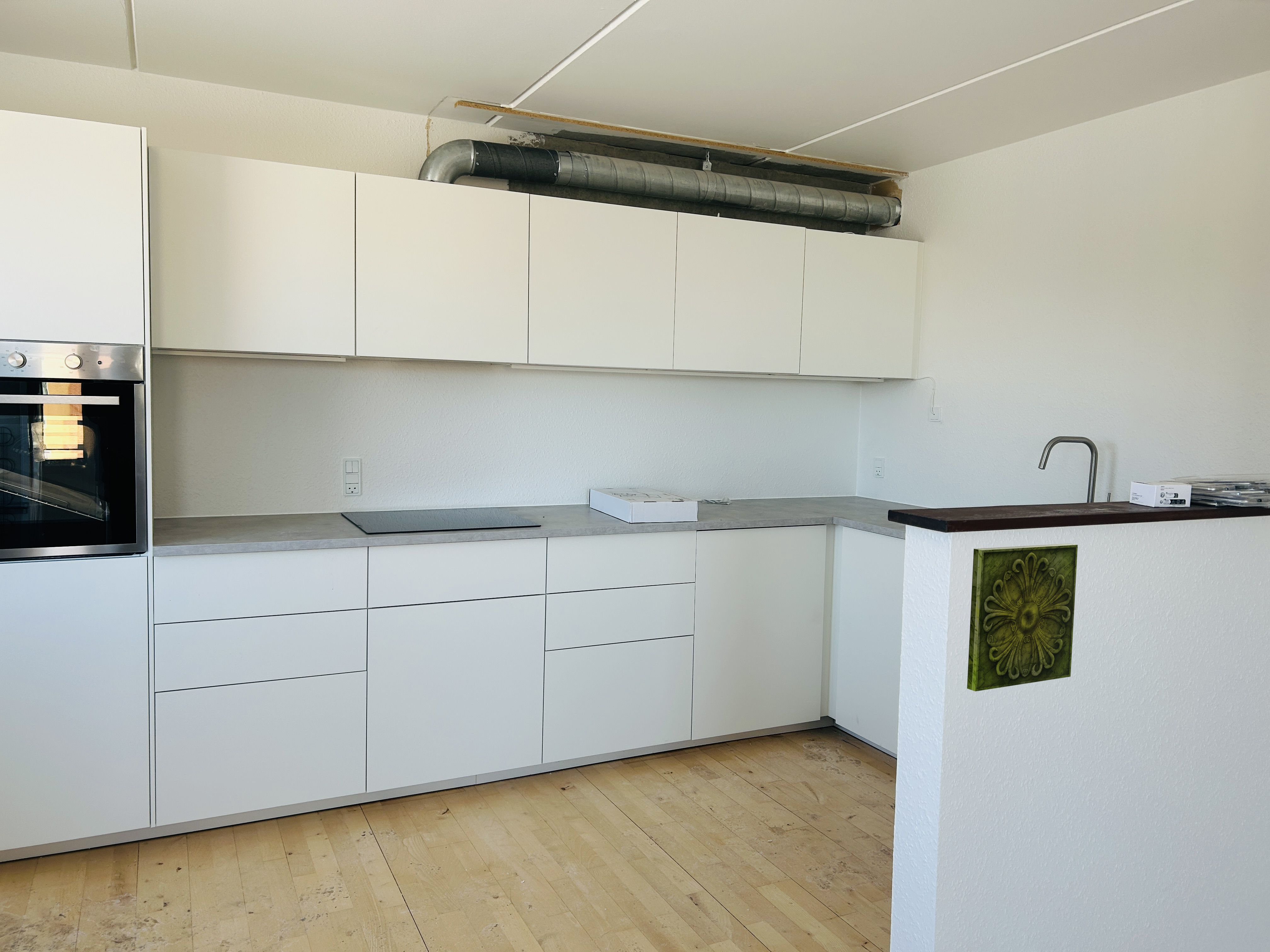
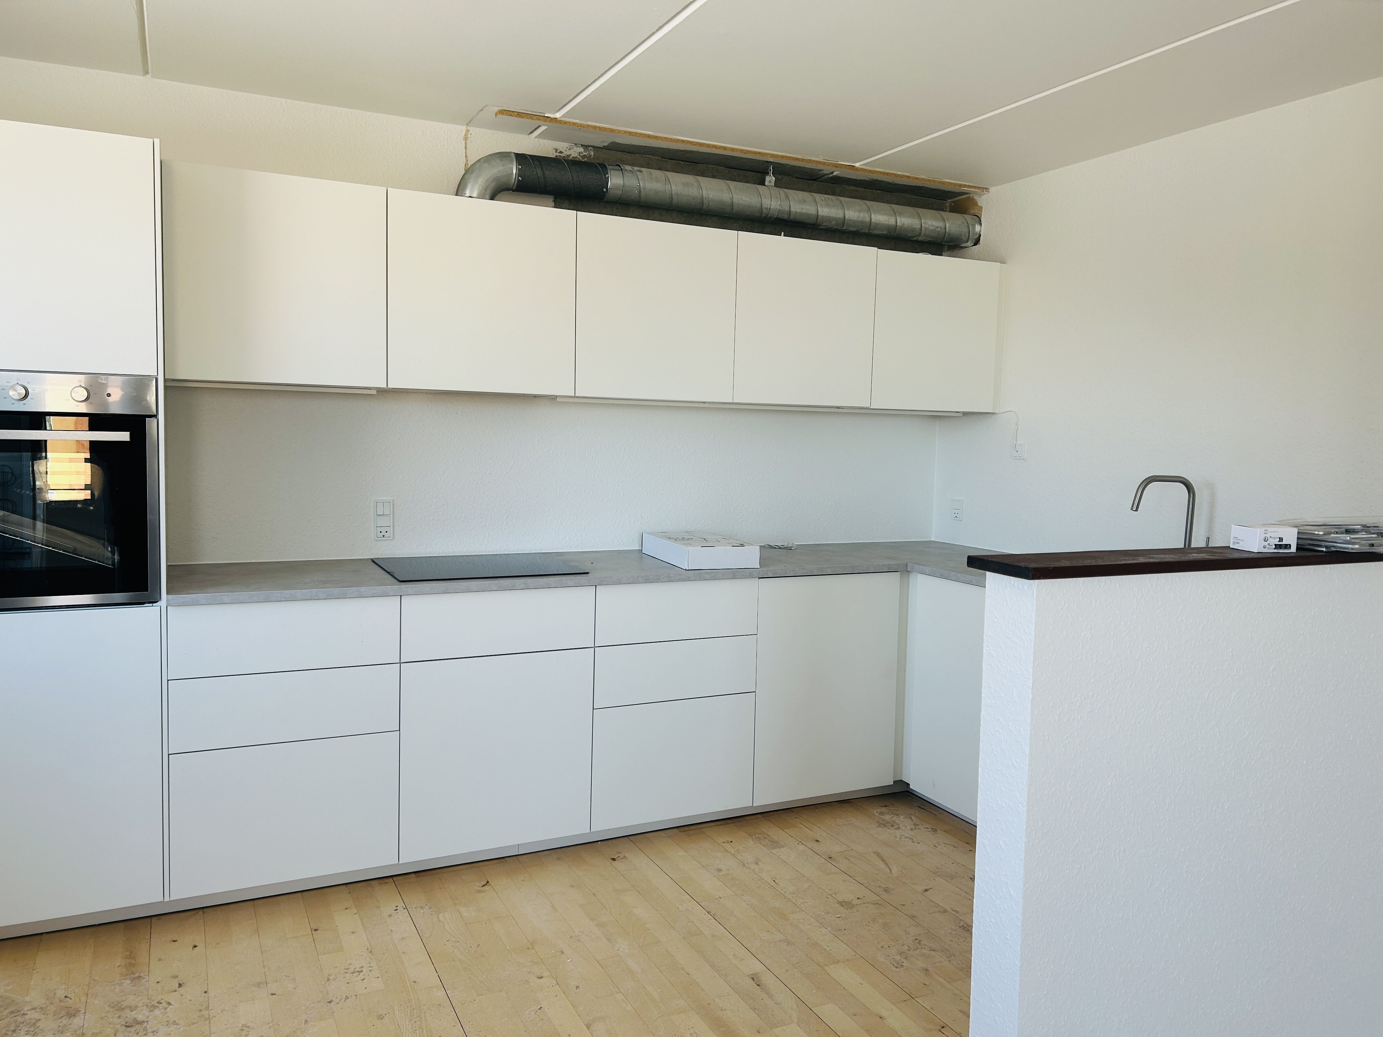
- decorative tile (1024, 615)
